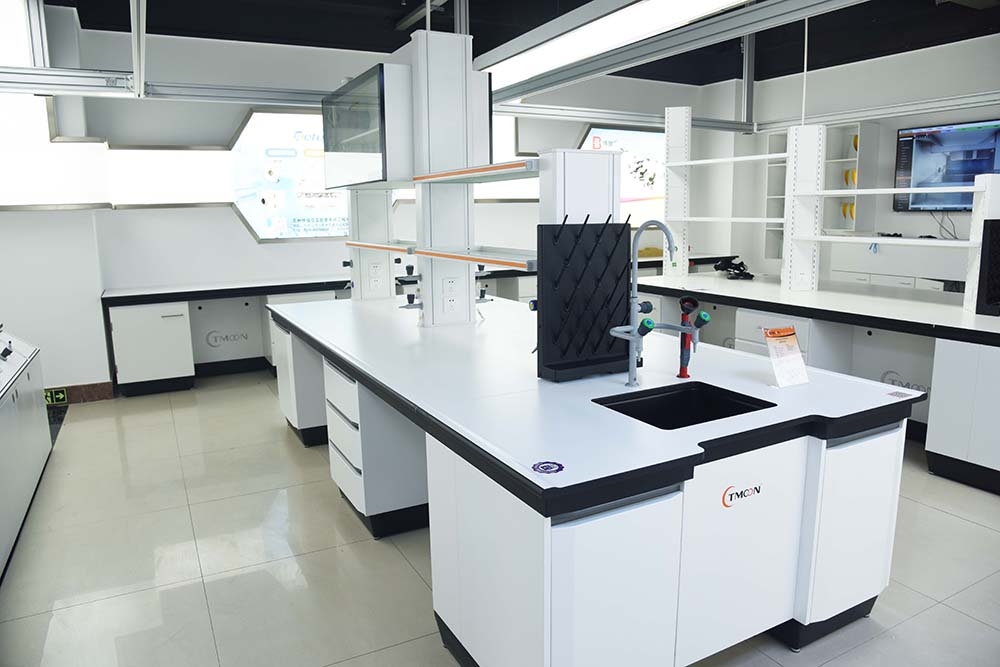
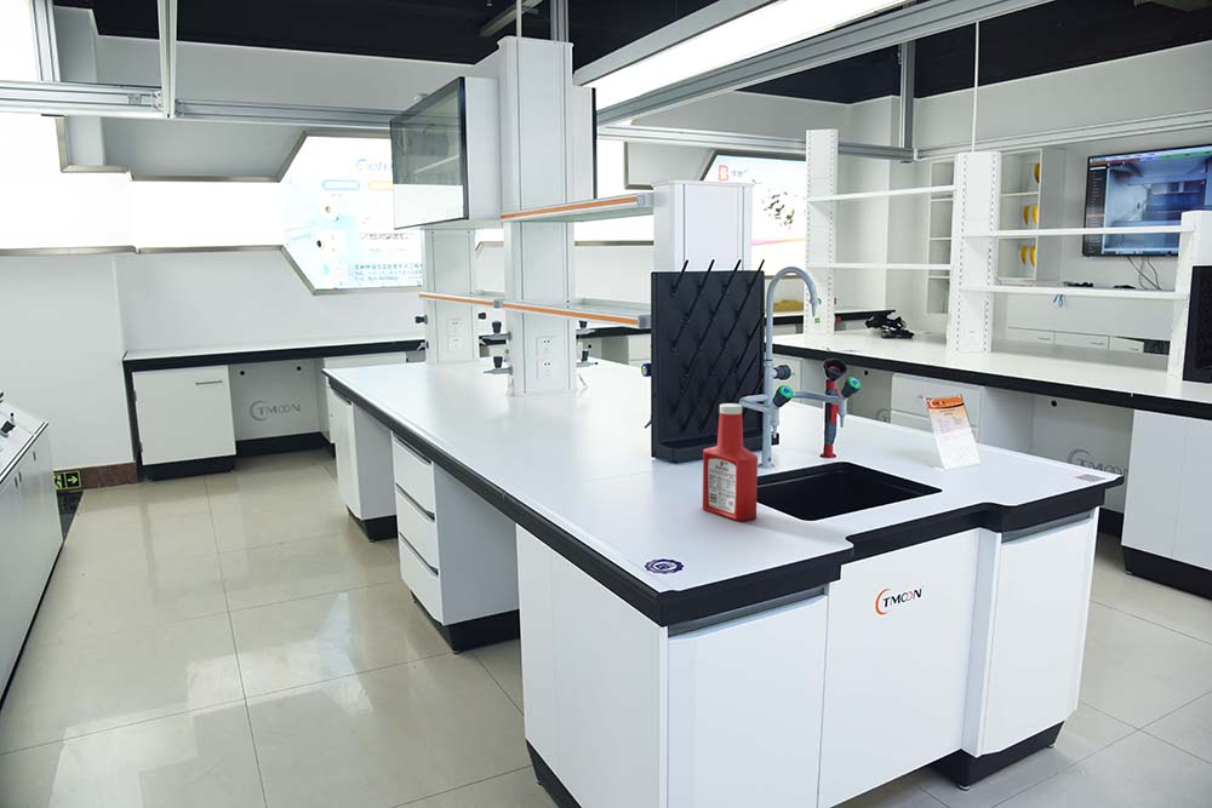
+ soap bottle (730, 459)
